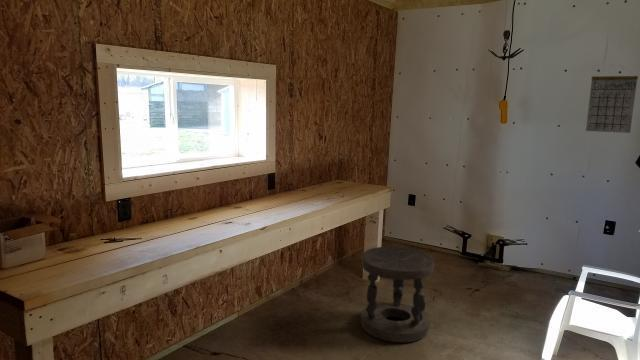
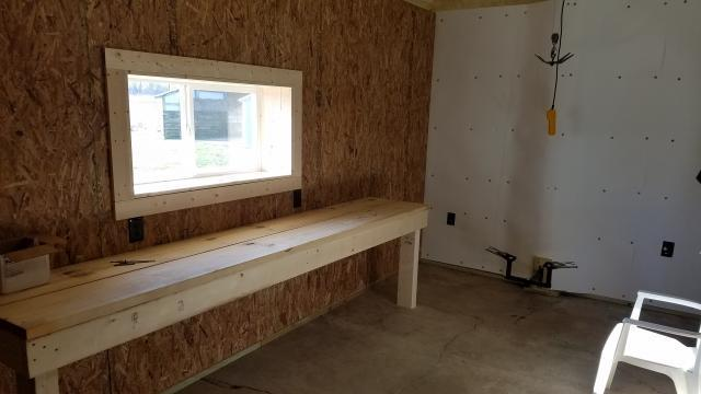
- stool (395, 292)
- calendar (611, 97)
